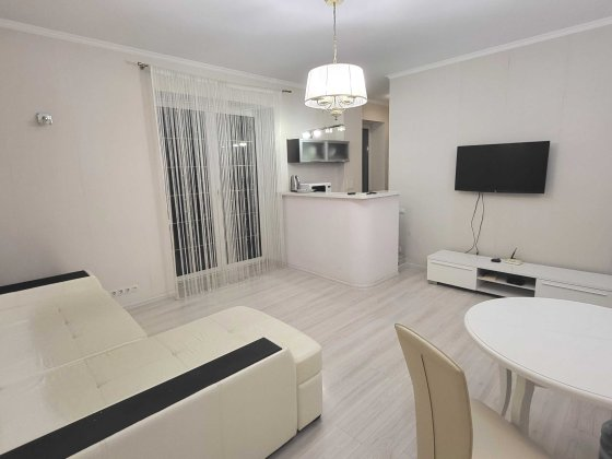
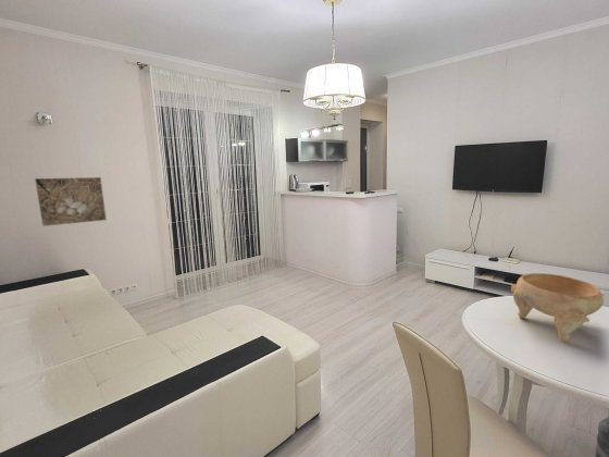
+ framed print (72, 200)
+ decorative bowl (554, 306)
